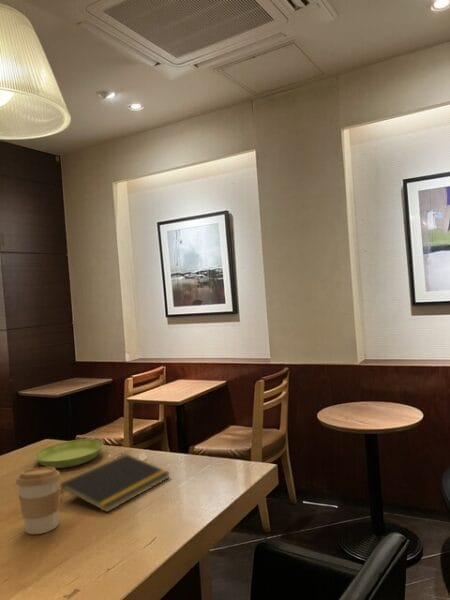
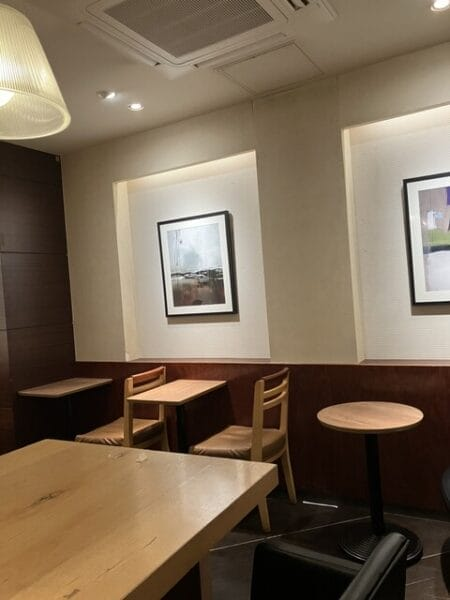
- coffee cup (40, 497)
- saucer (70, 454)
- notepad (117, 480)
